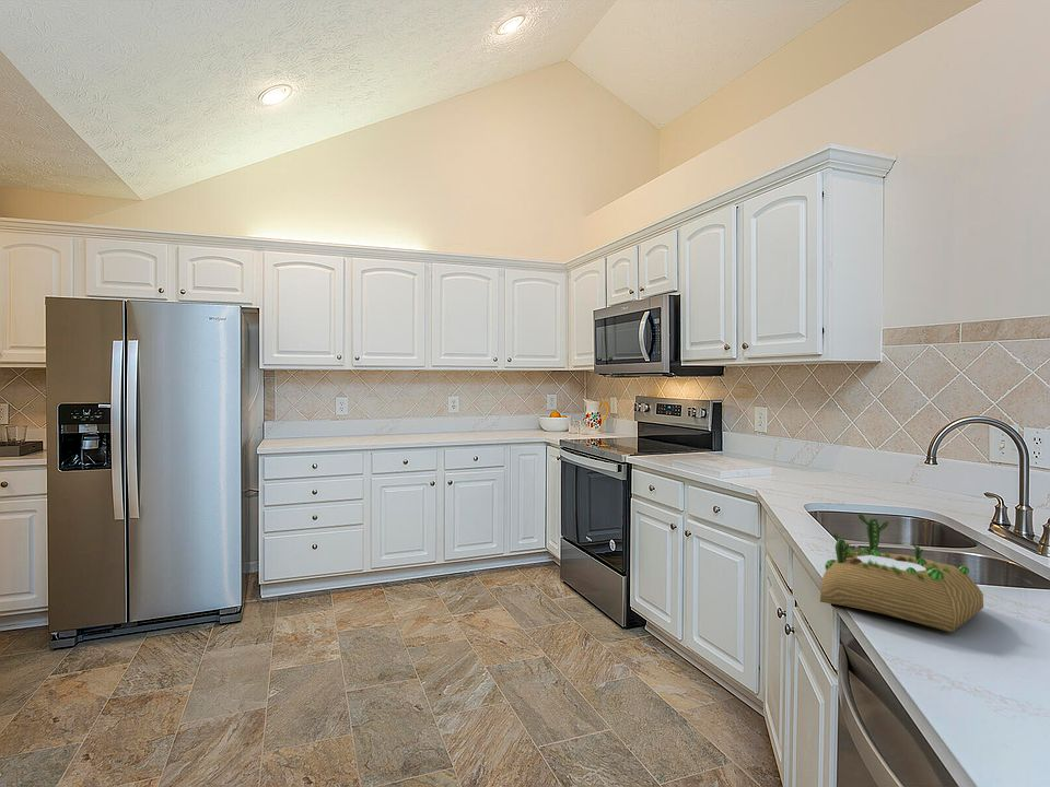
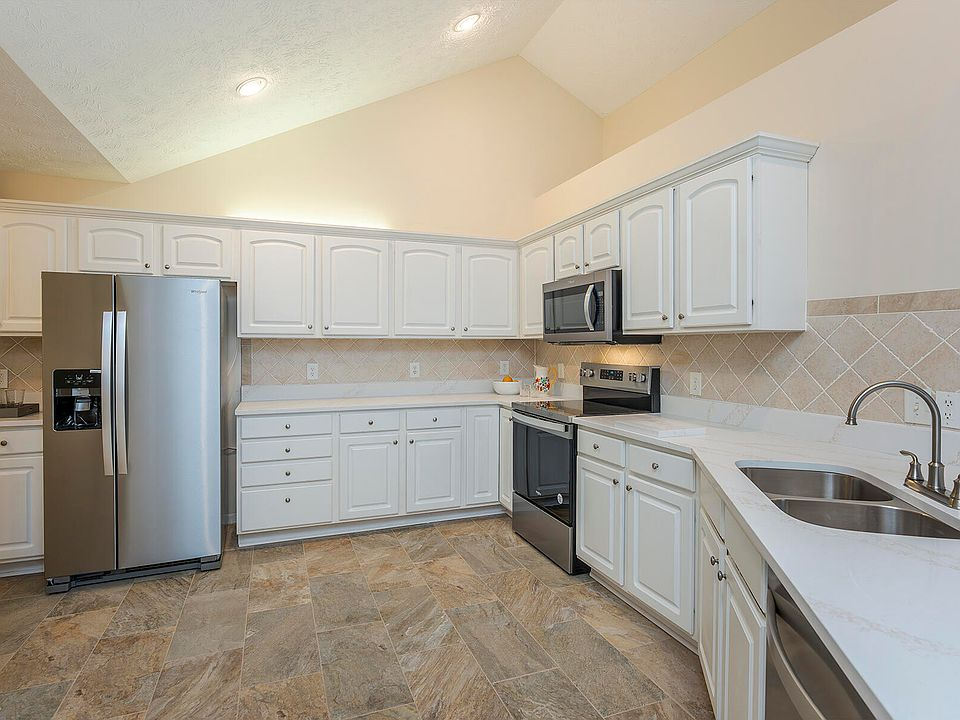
- succulent planter (899, 562)
